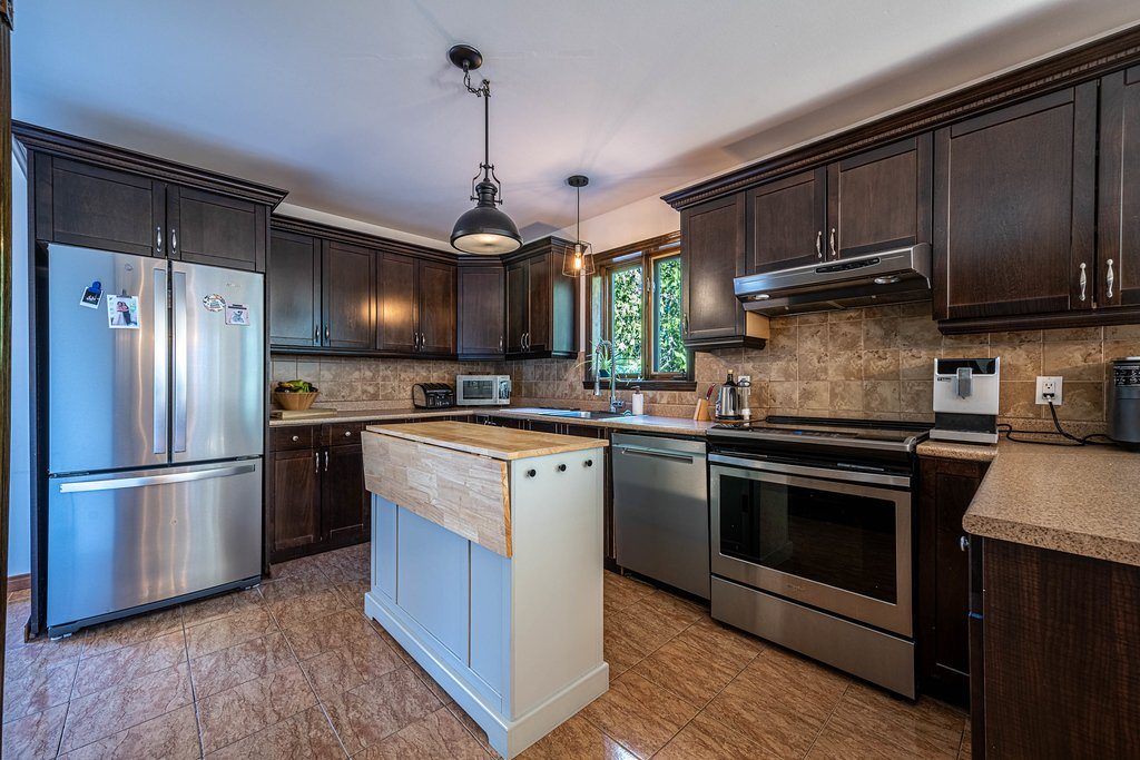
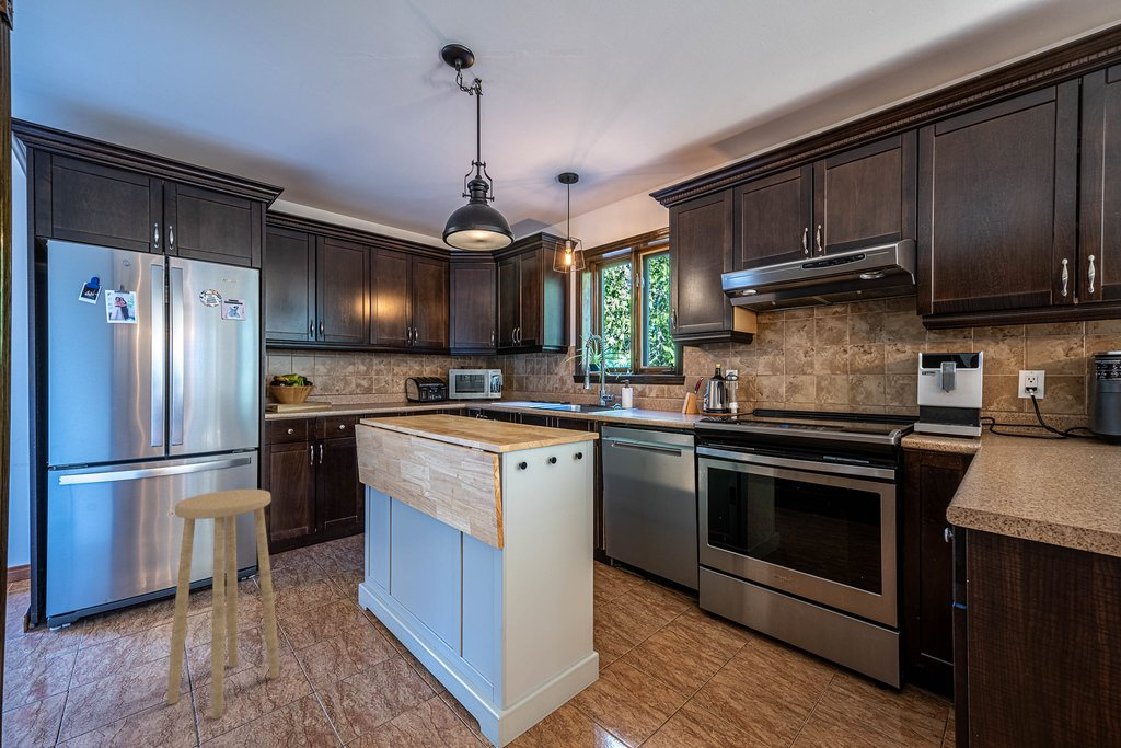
+ stool (227, 592)
